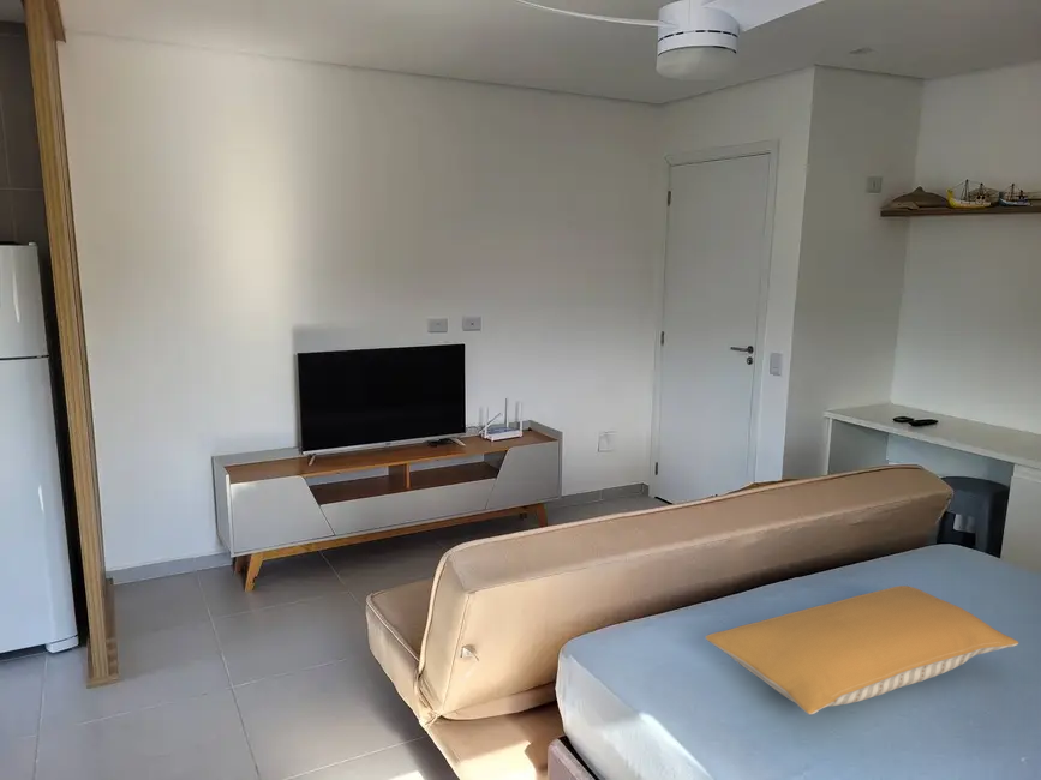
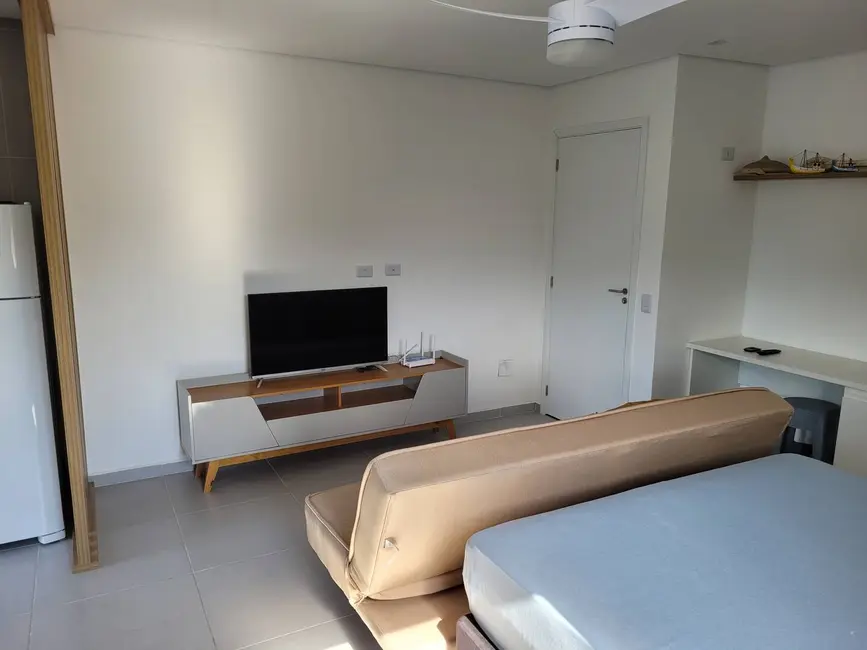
- pillow (861, 641)
